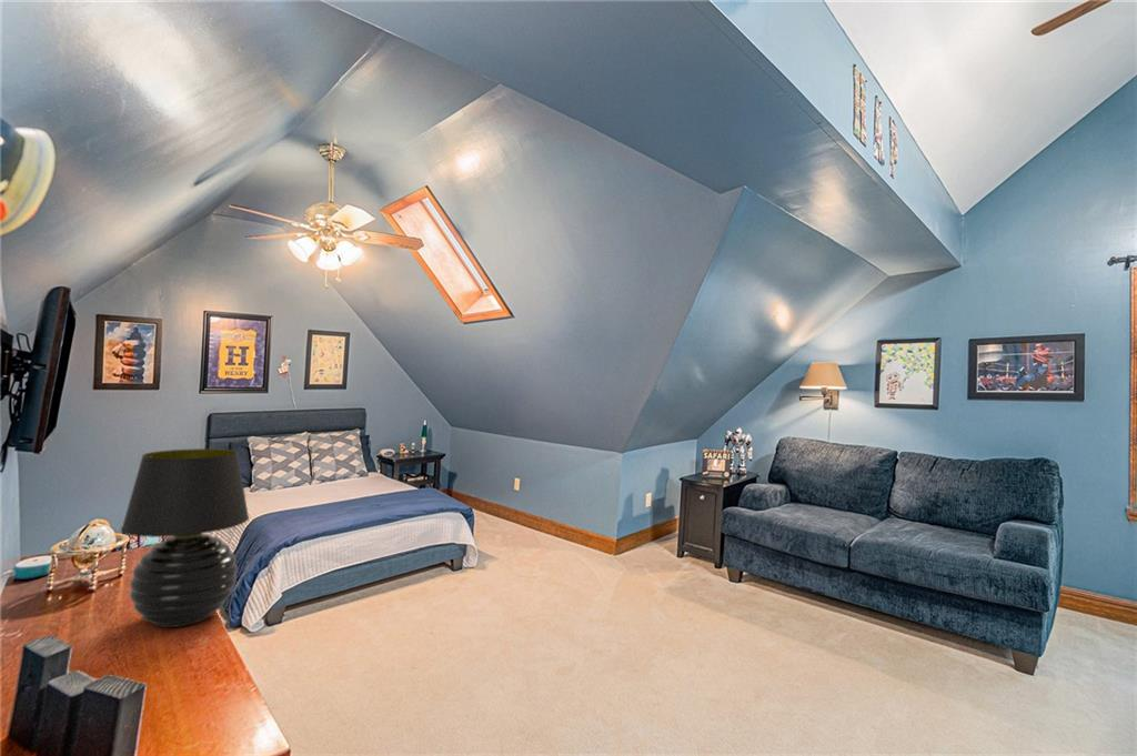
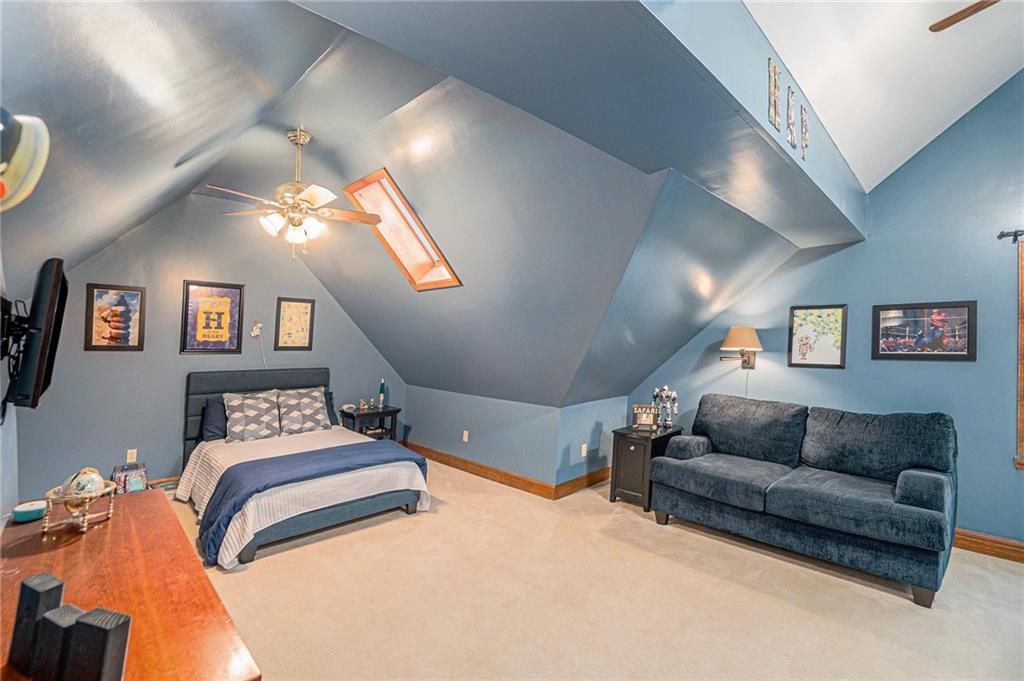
- table lamp (188, 535)
